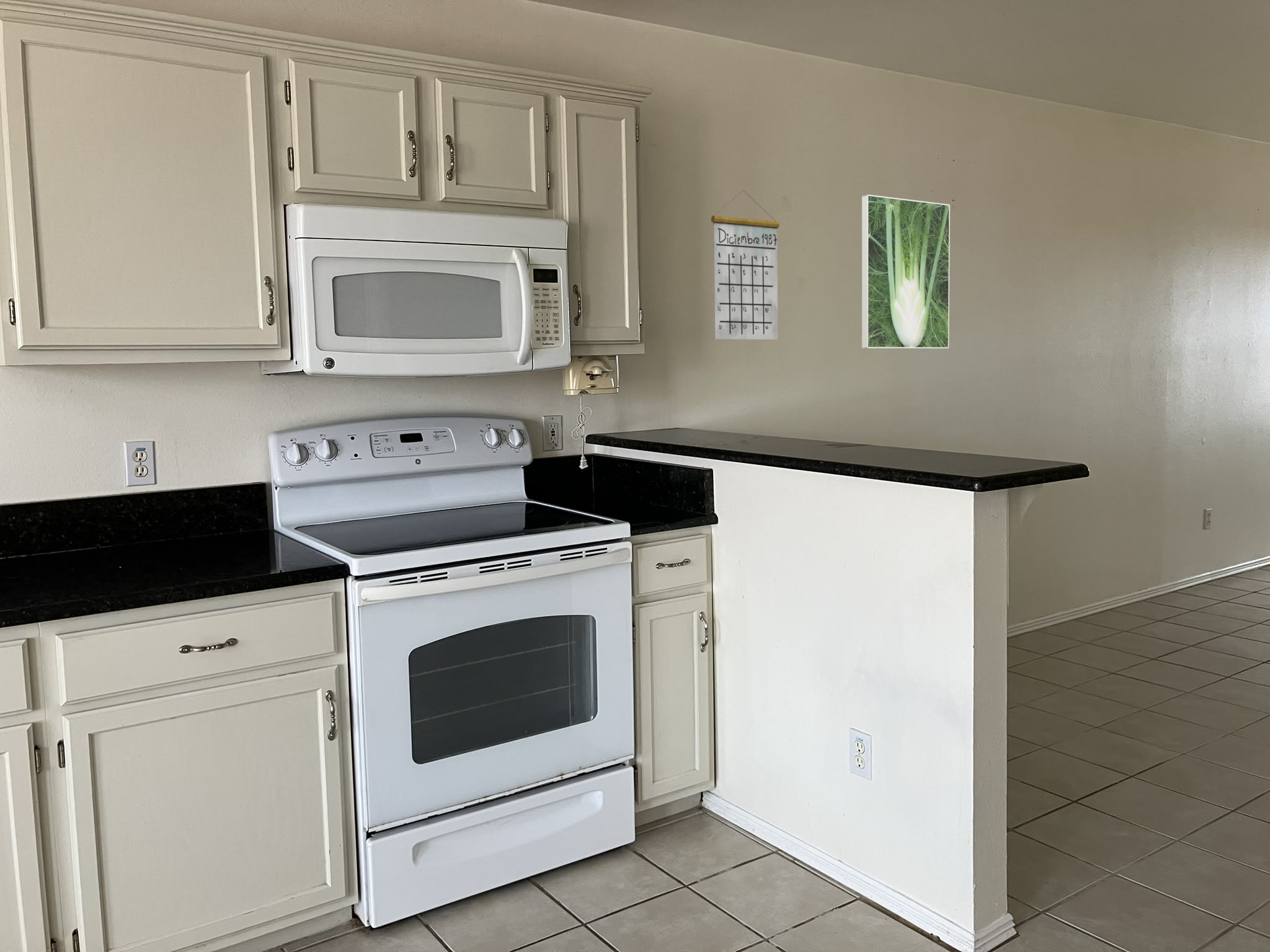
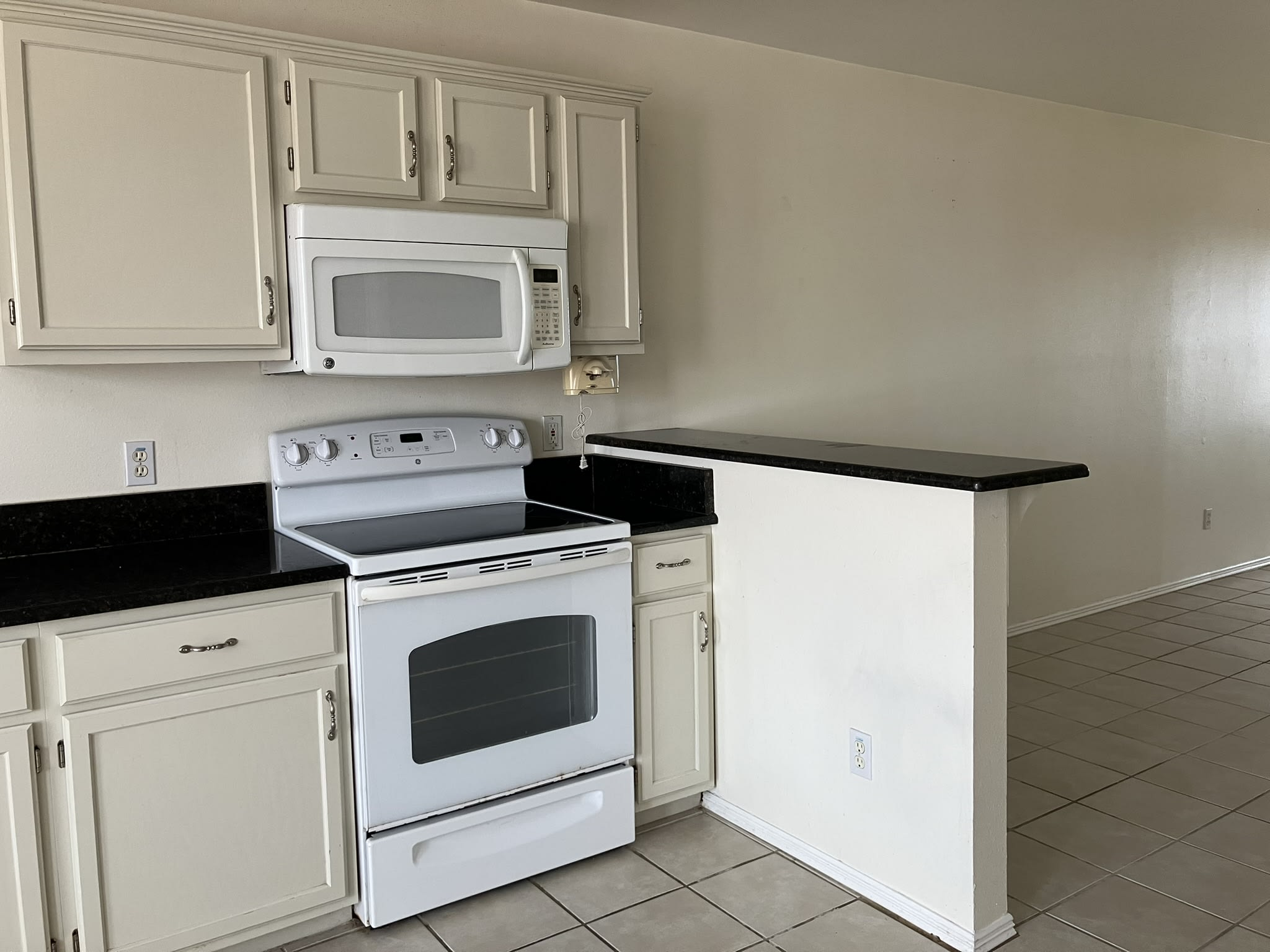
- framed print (907, 275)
- calendar (746, 265)
